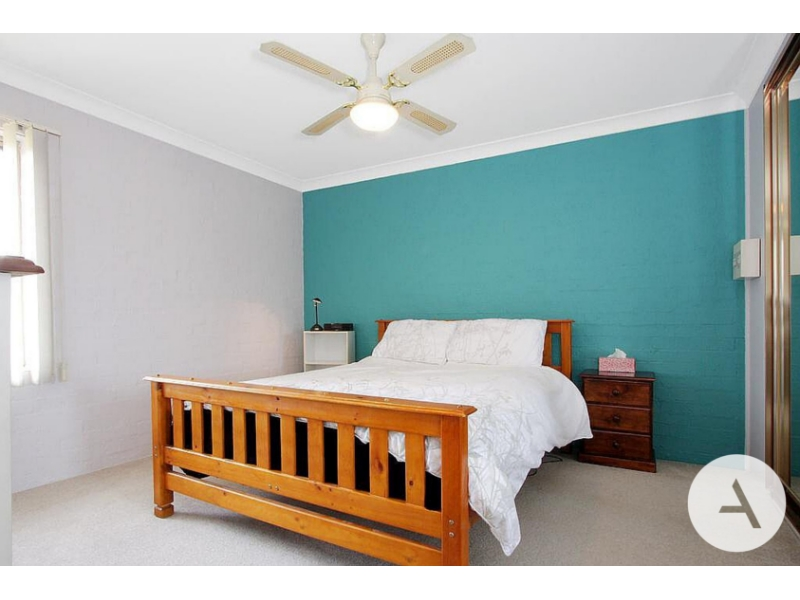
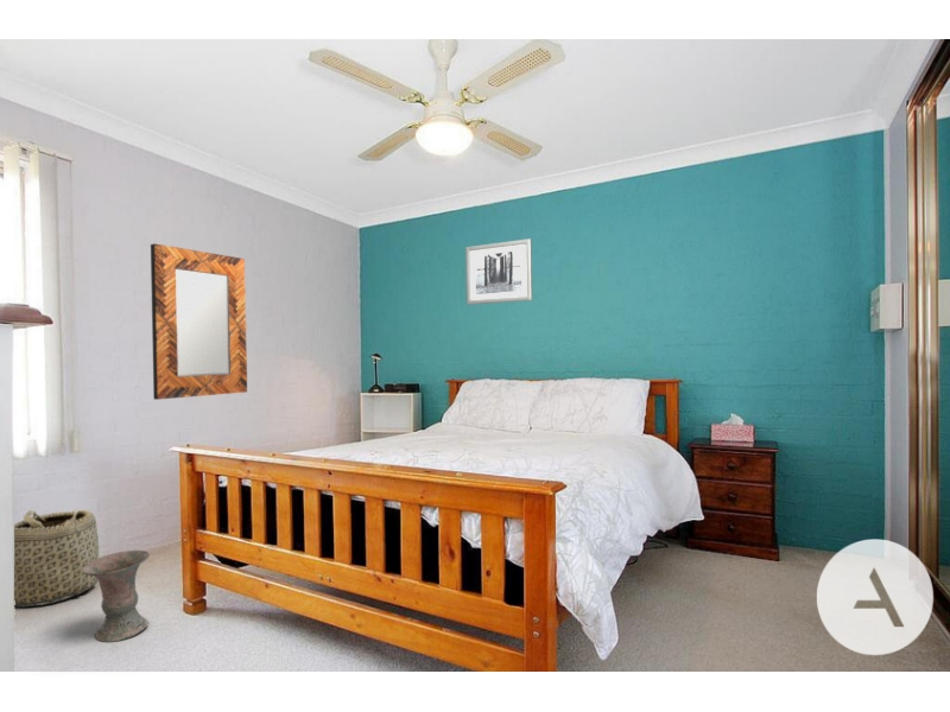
+ vase (116, 596)
+ home mirror (202, 323)
+ basket (50, 549)
+ wall art (498, 273)
